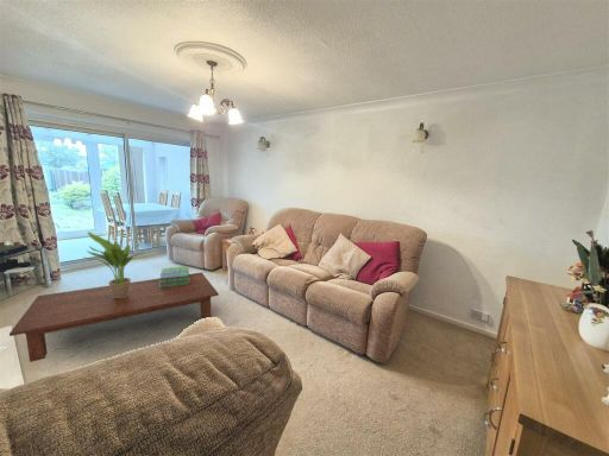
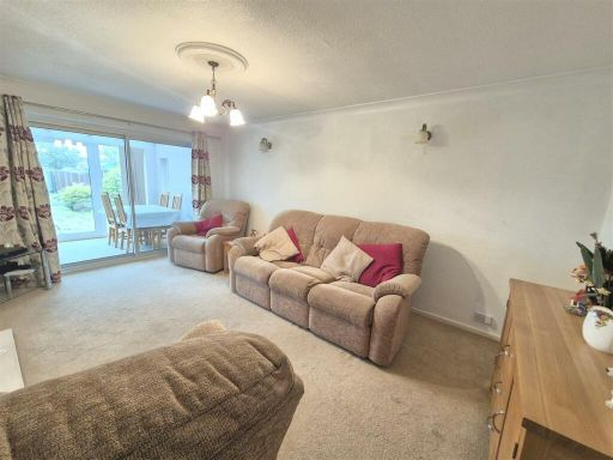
- potted plant (113, 266)
- coffee table (132, 308)
- stack of books (175, 276)
